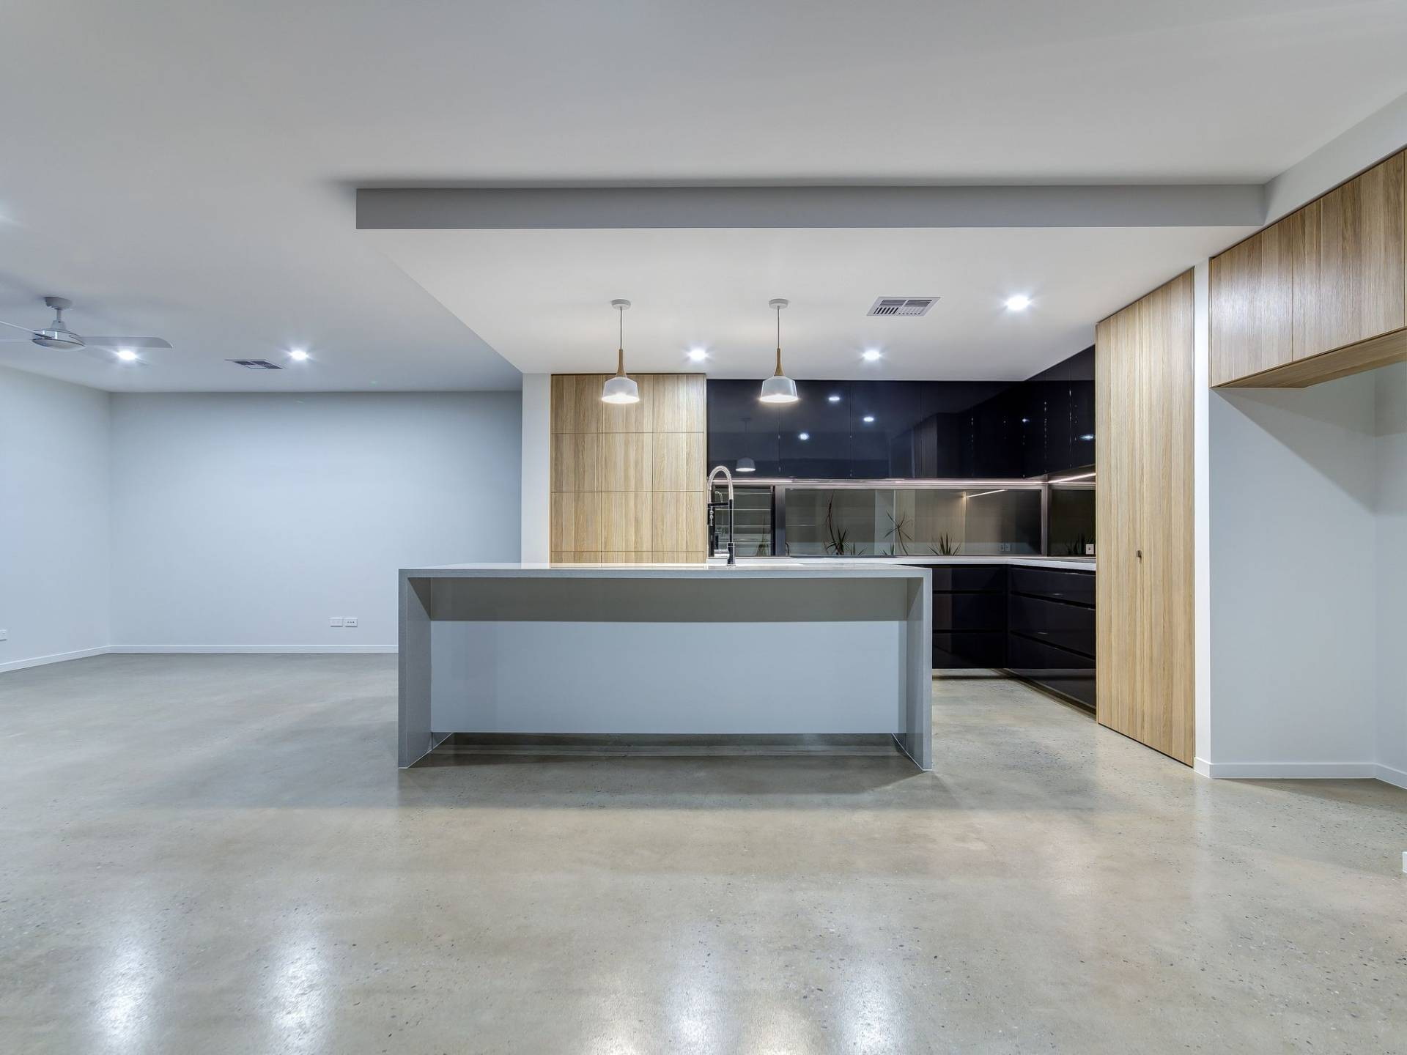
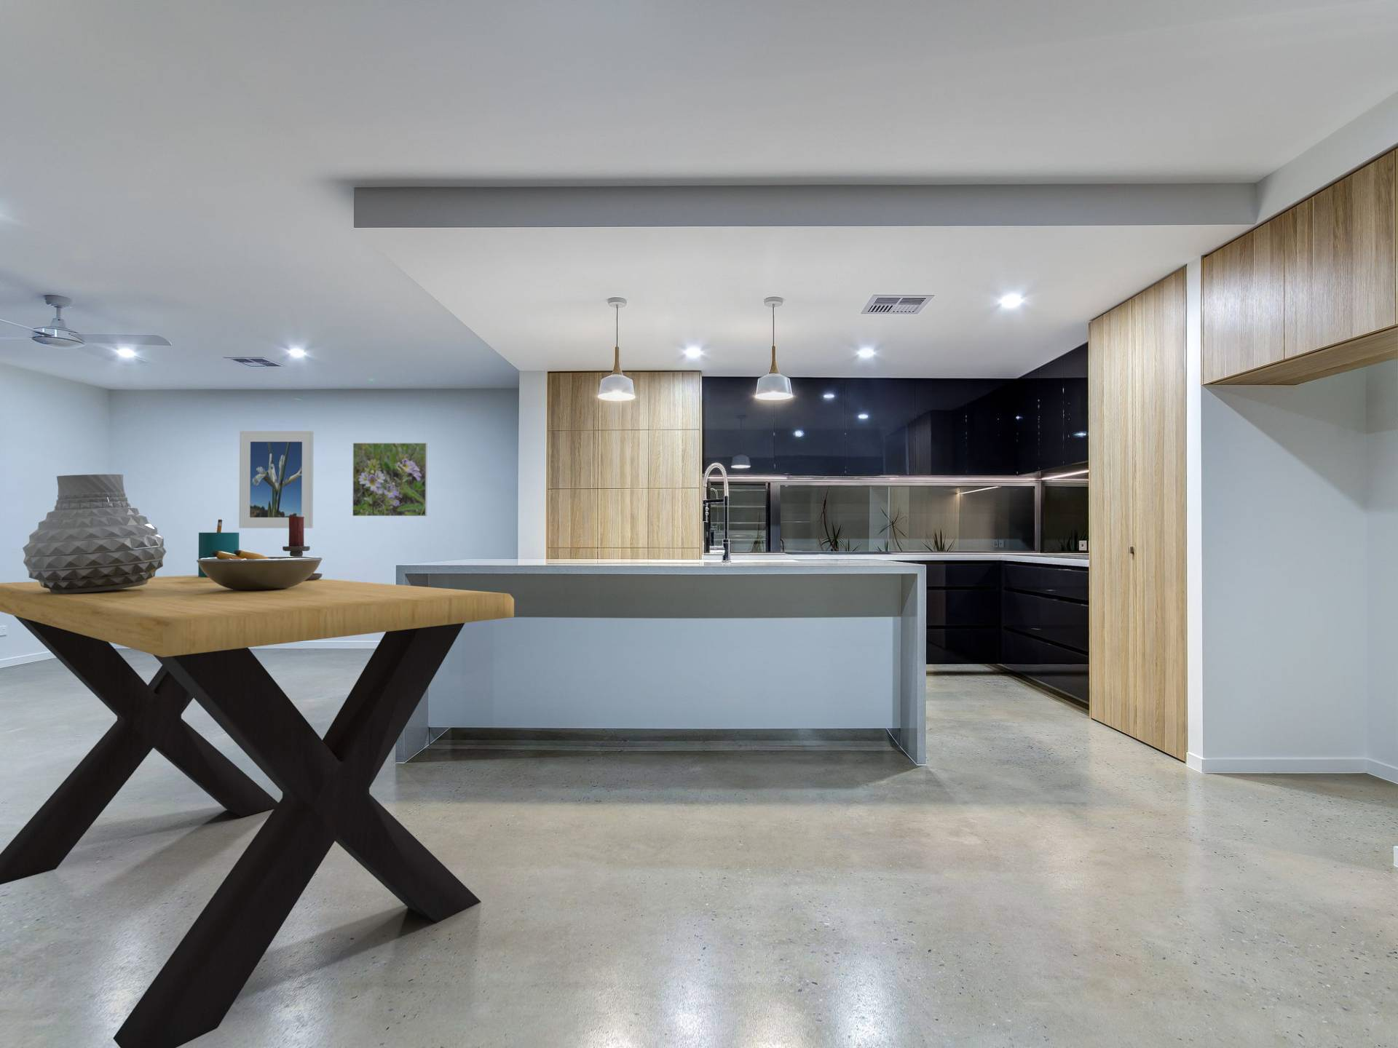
+ vase (101, 534)
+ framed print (276, 479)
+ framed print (390, 479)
+ dining table (223, 701)
+ candle holder (298, 546)
+ fruit bowl (261, 568)
